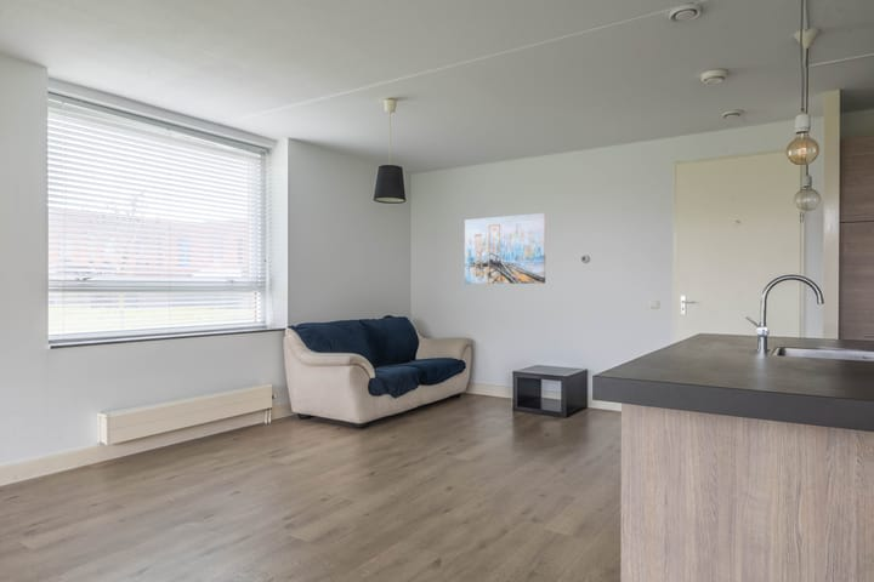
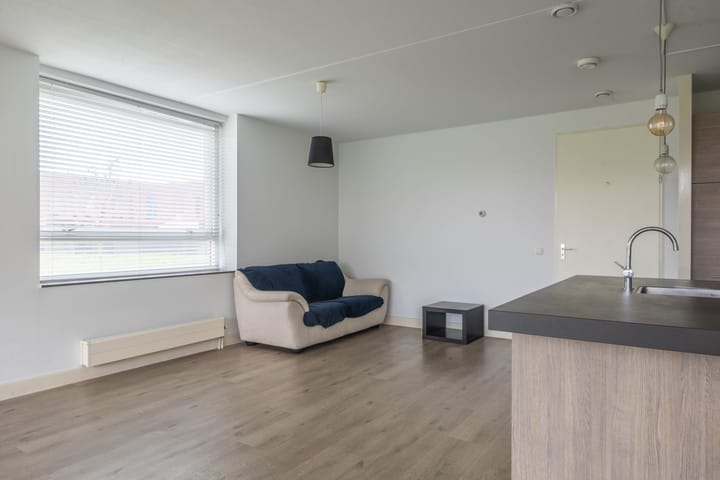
- wall art (503, 250)
